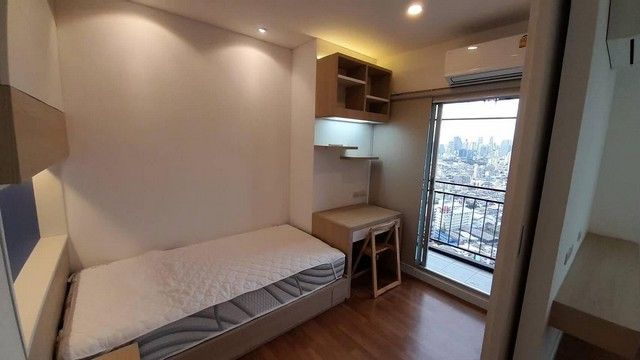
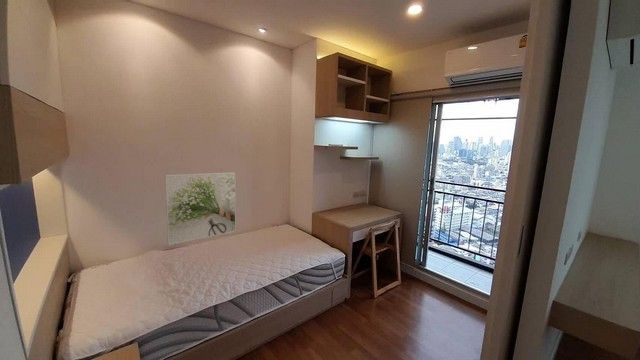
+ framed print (203, 206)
